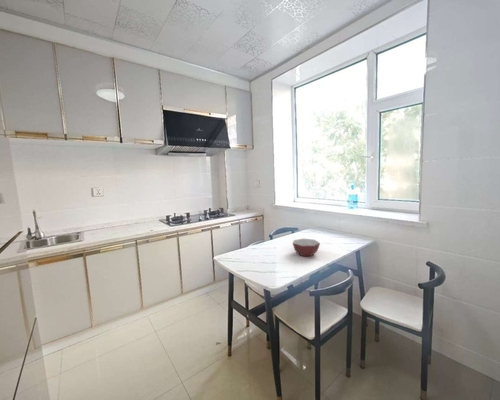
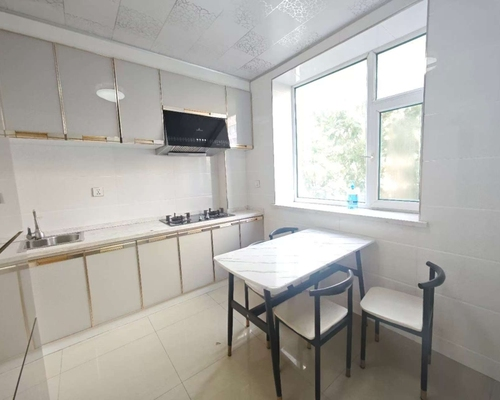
- bowl (306, 247)
